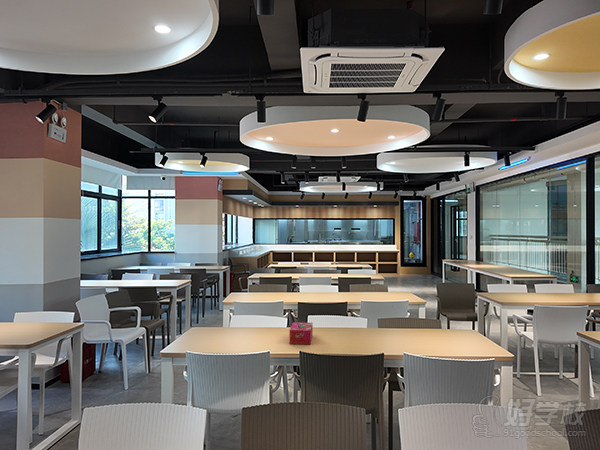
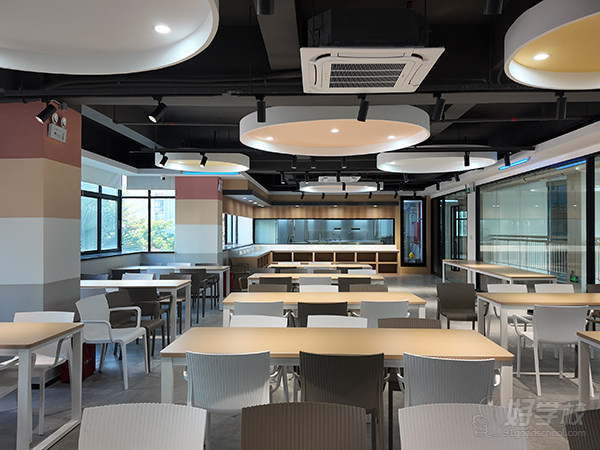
- tissue box (301, 332)
